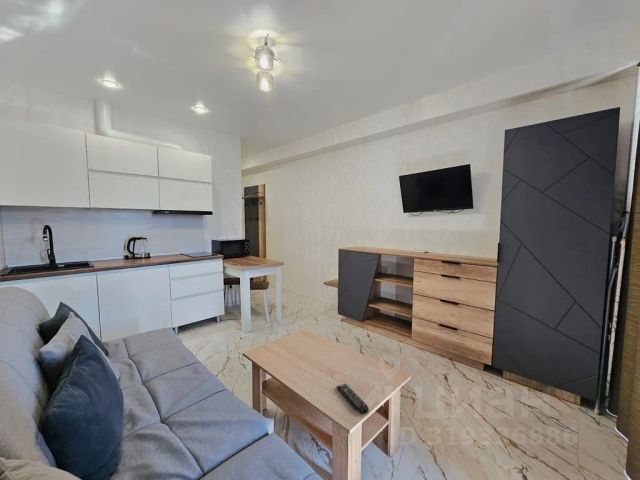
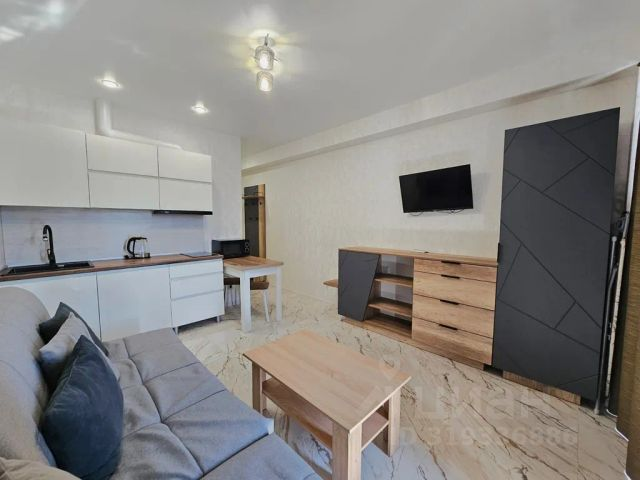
- remote control (351, 397)
